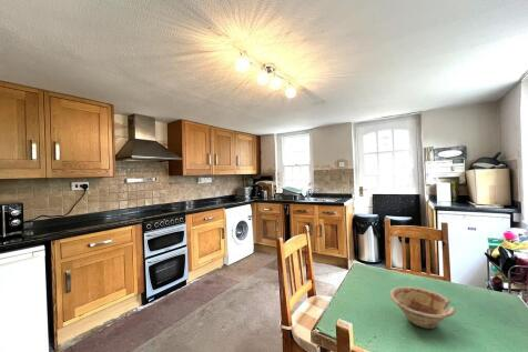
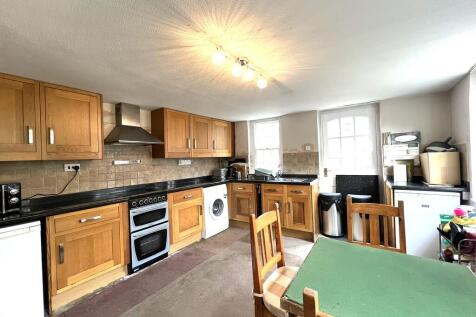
- dish (420, 310)
